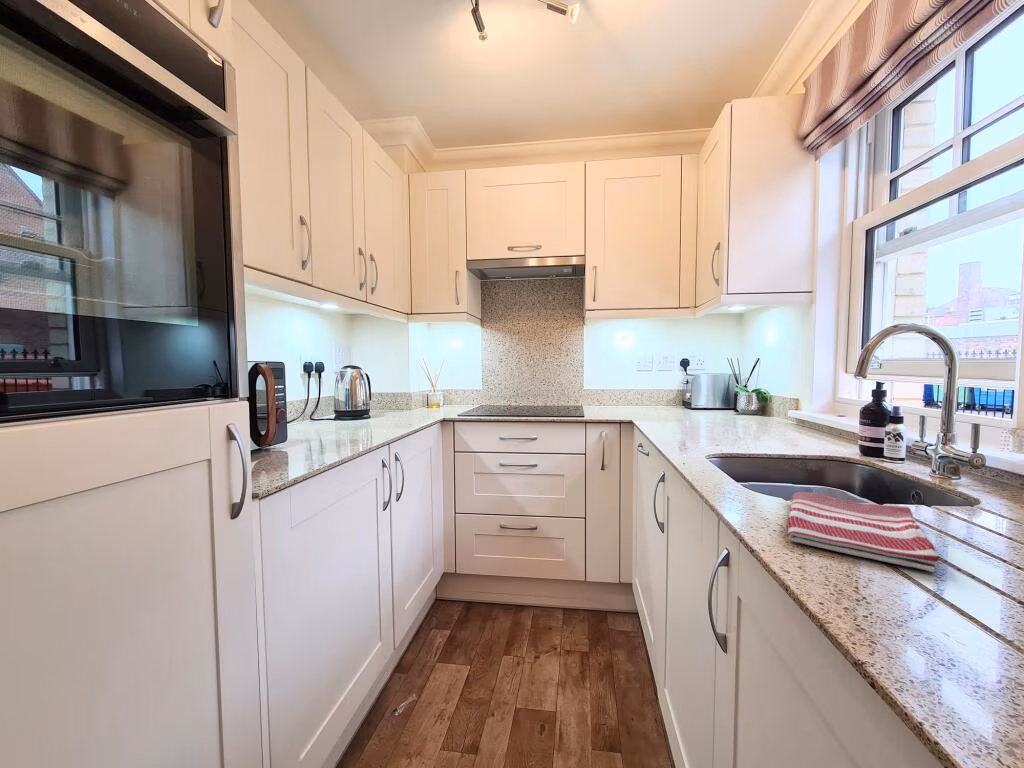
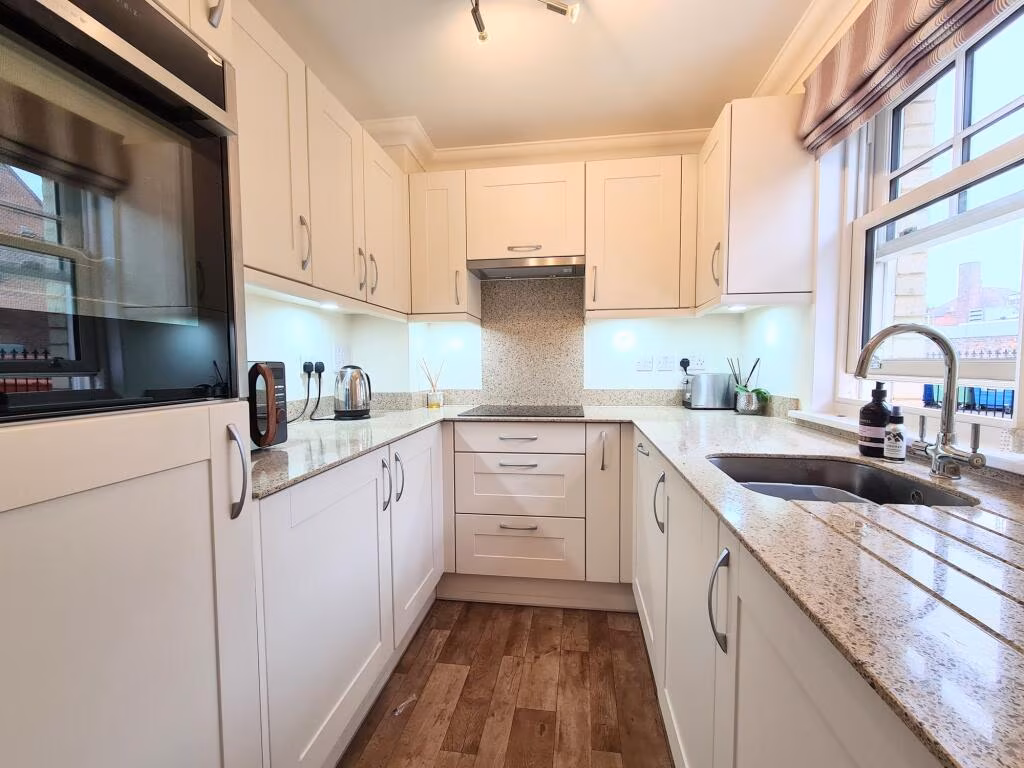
- dish towel (851, 522)
